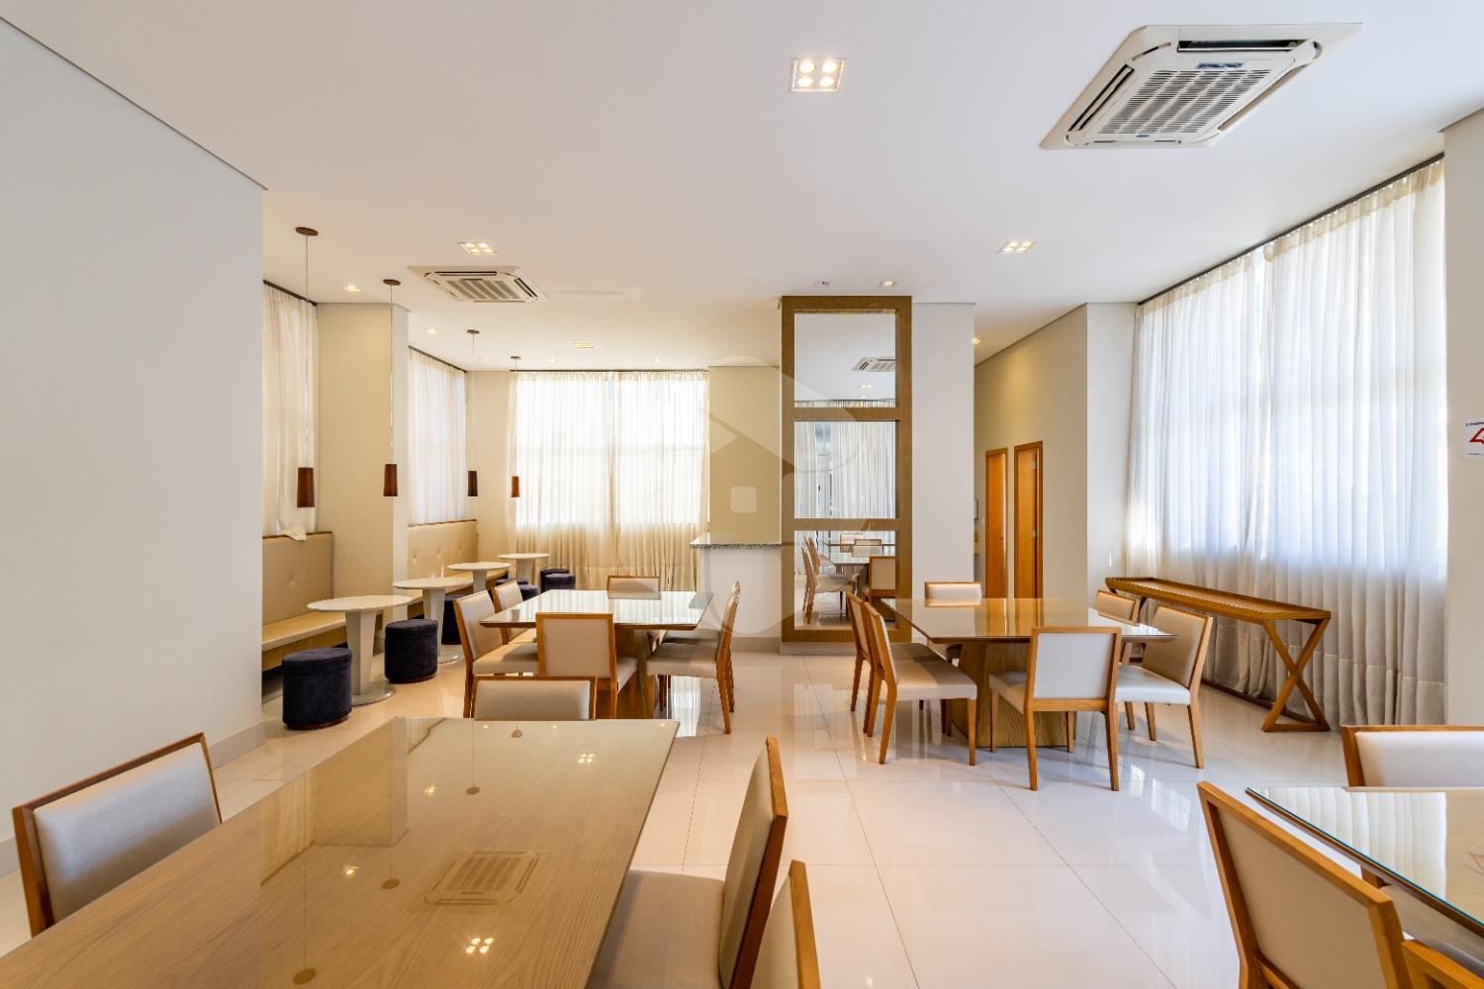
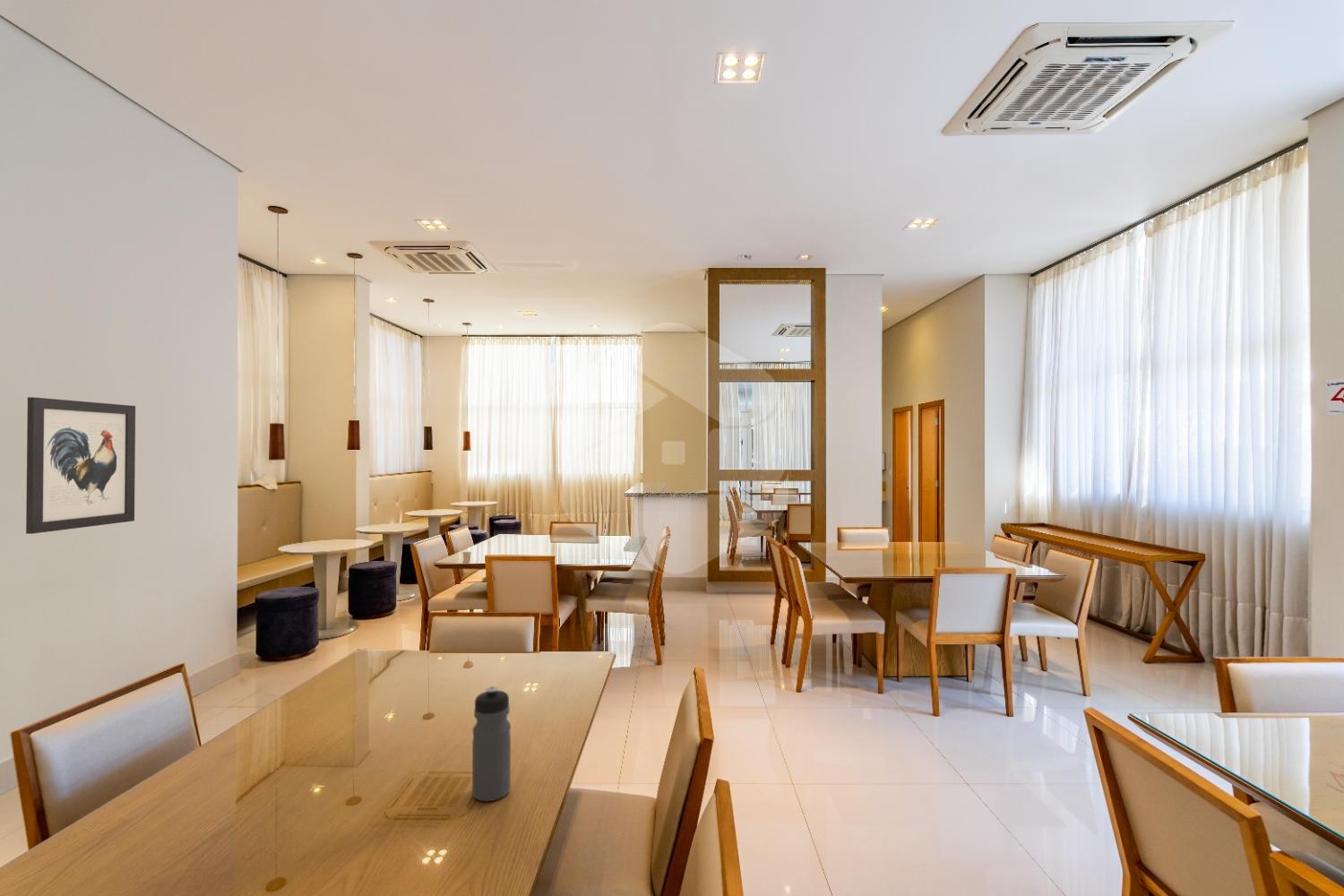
+ water bottle (491, 739)
+ wall art (85, 464)
